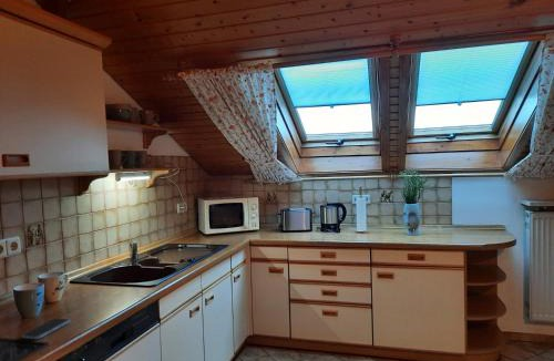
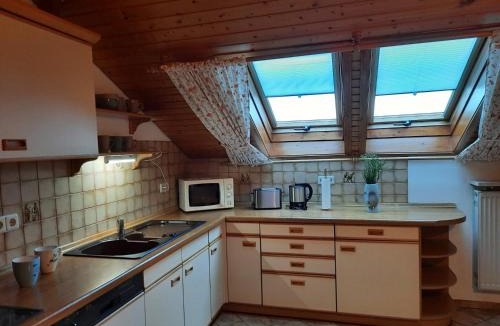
- smartphone (47, 328)
